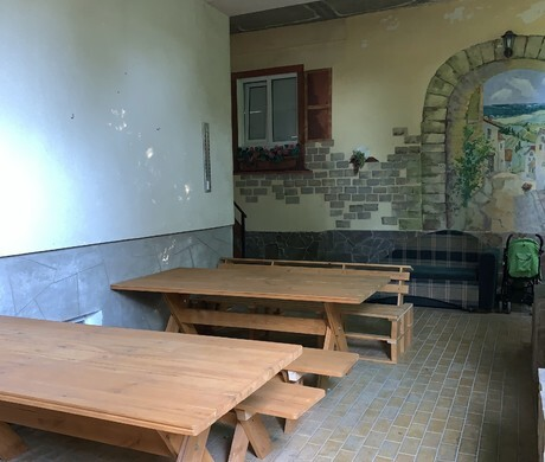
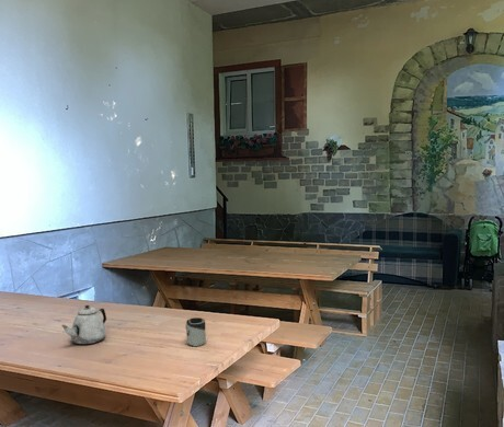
+ cup (194, 331)
+ teapot (84, 323)
